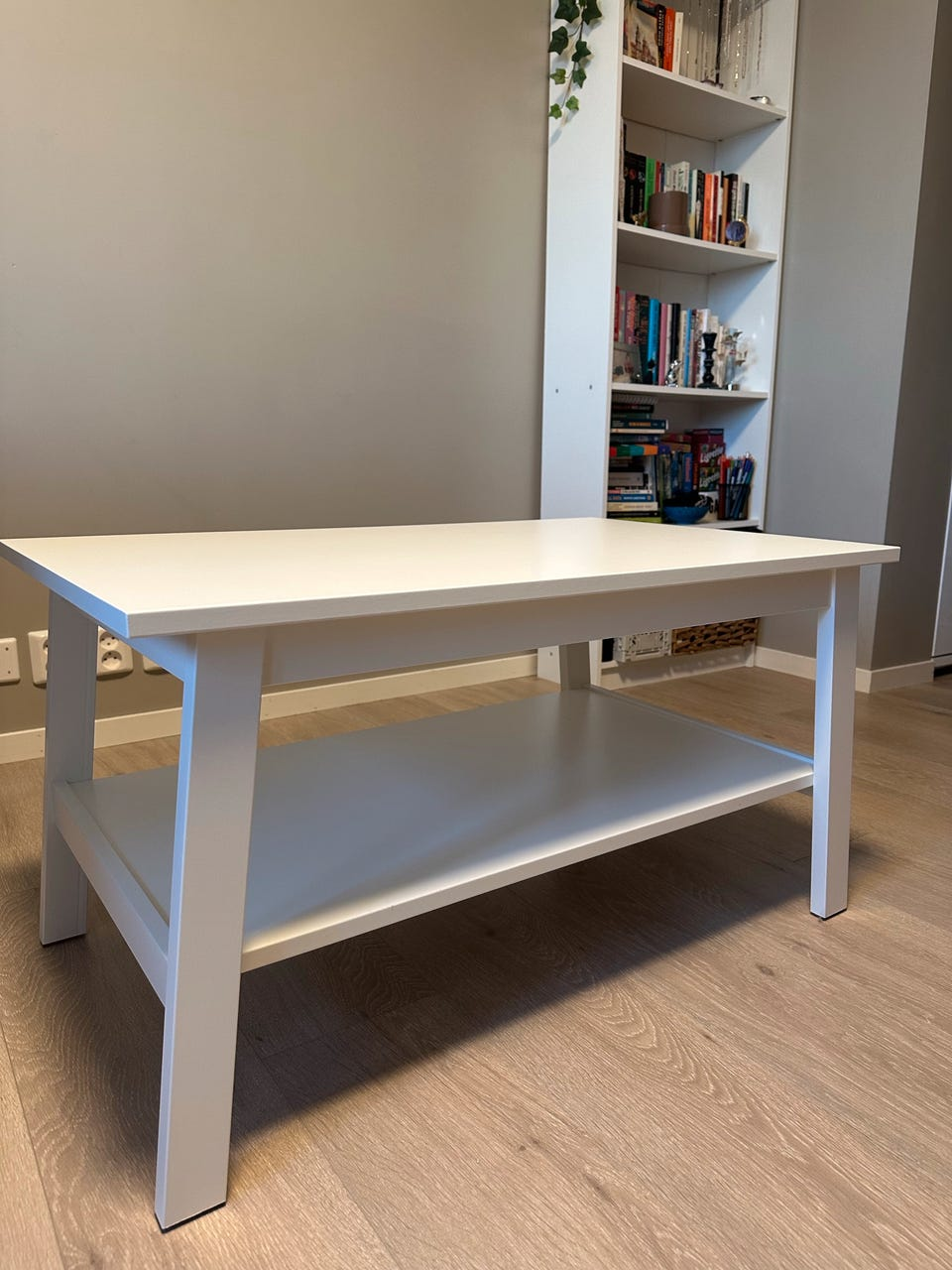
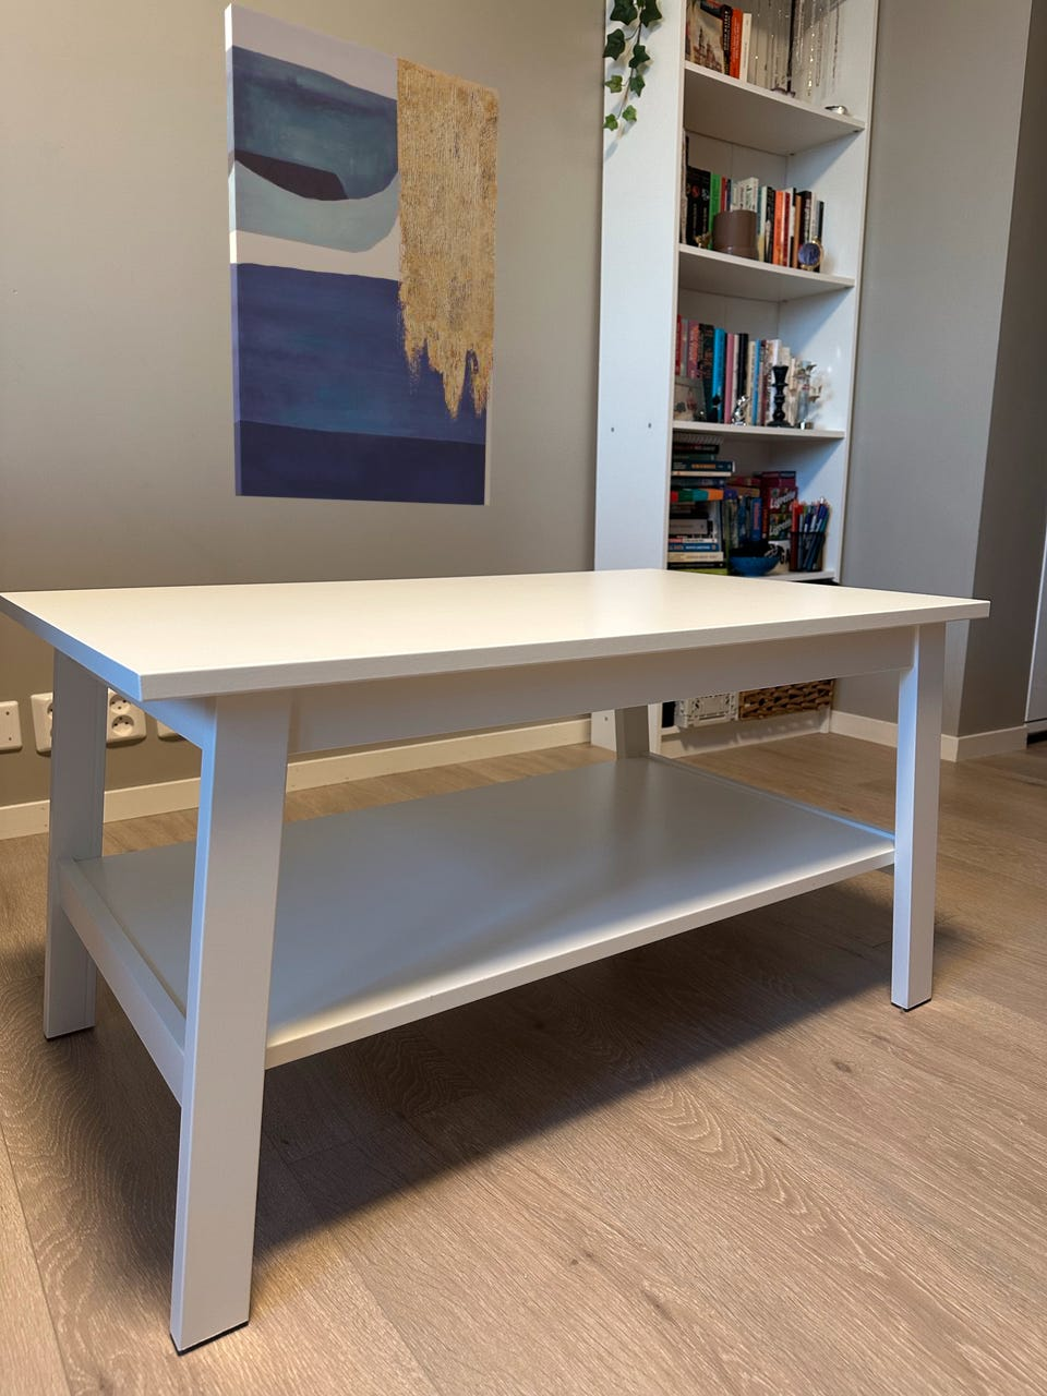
+ wall art (372, 285)
